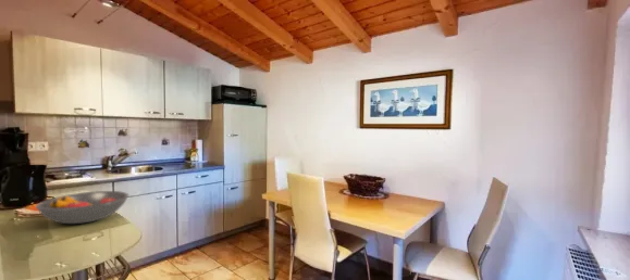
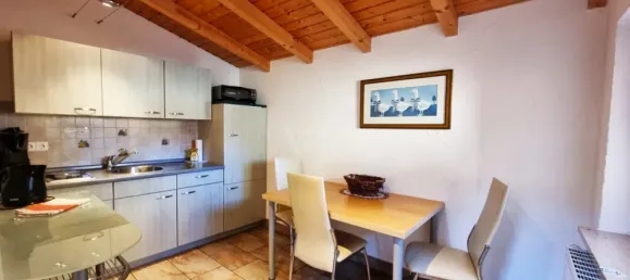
- fruit bowl (86, 206)
